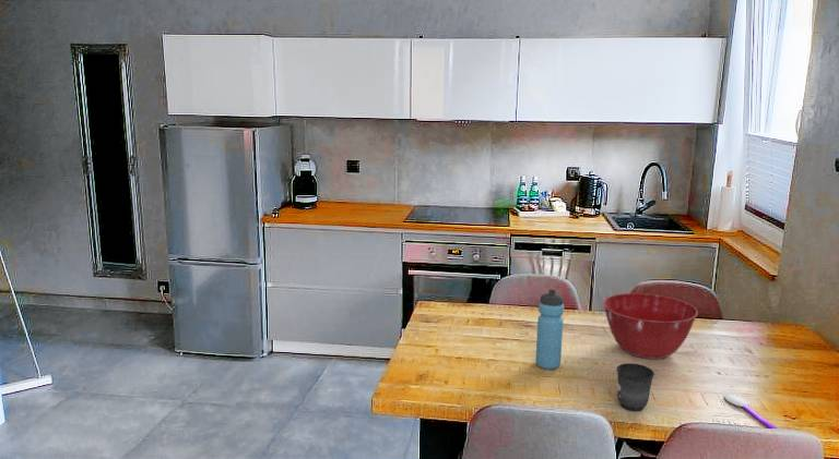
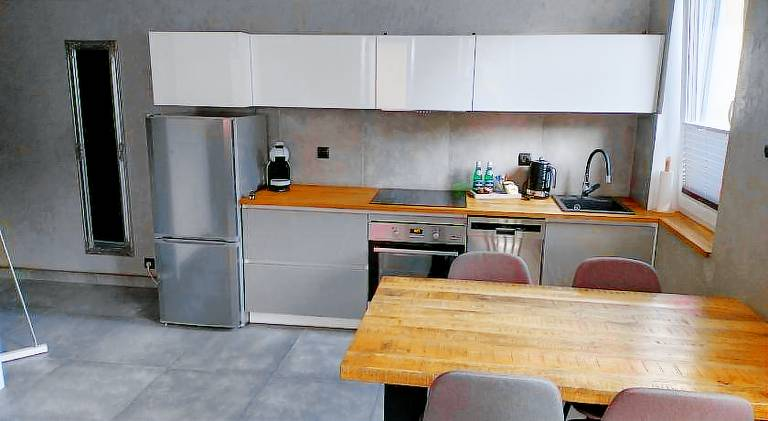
- water bottle (550, 327)
- mug (631, 385)
- spoon (751, 410)
- mixing bowl (647, 328)
